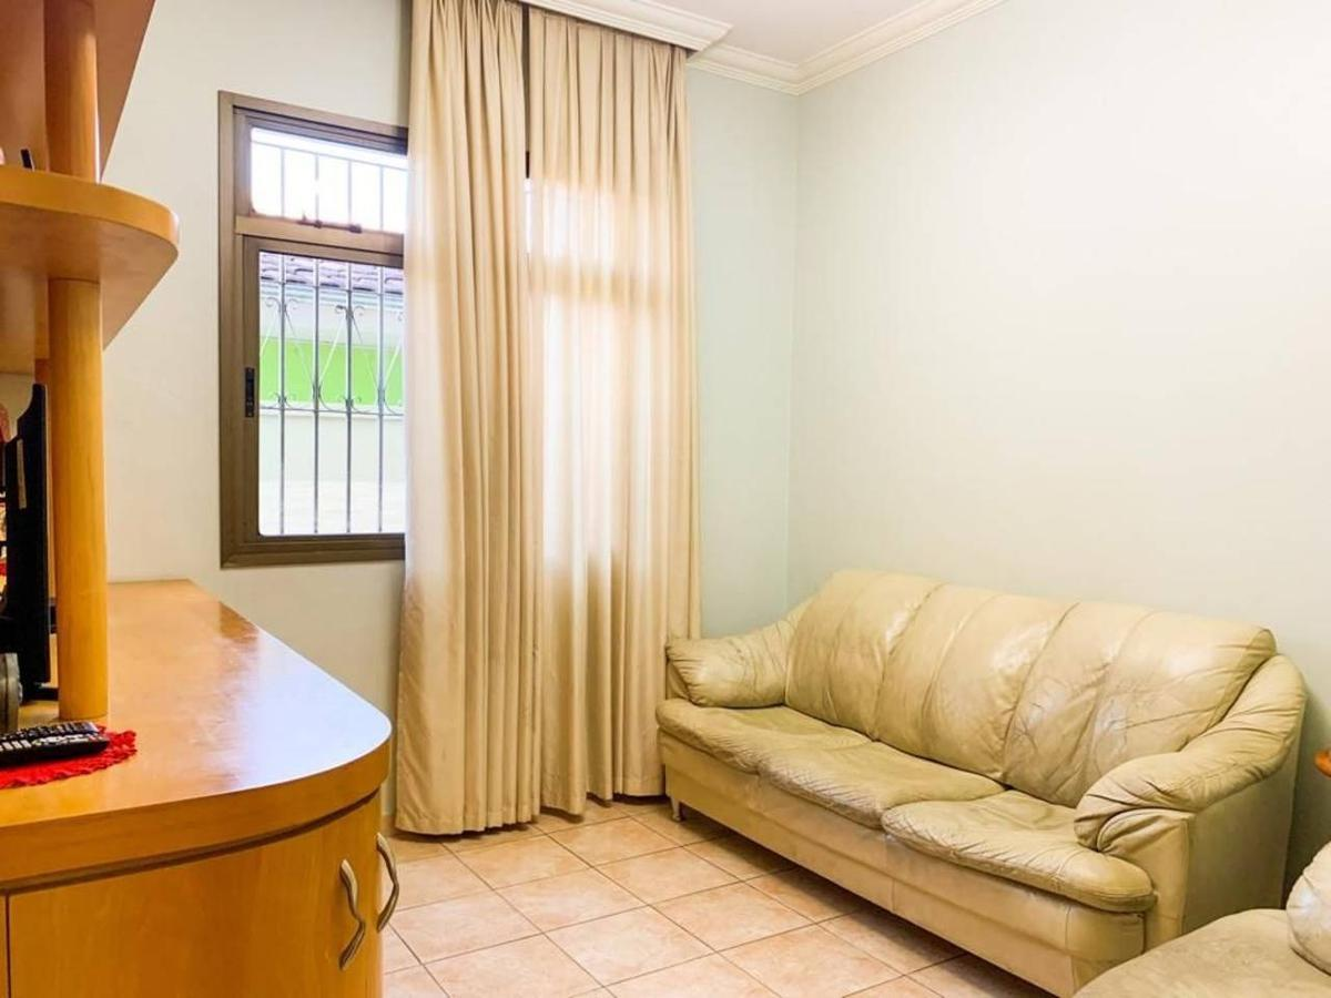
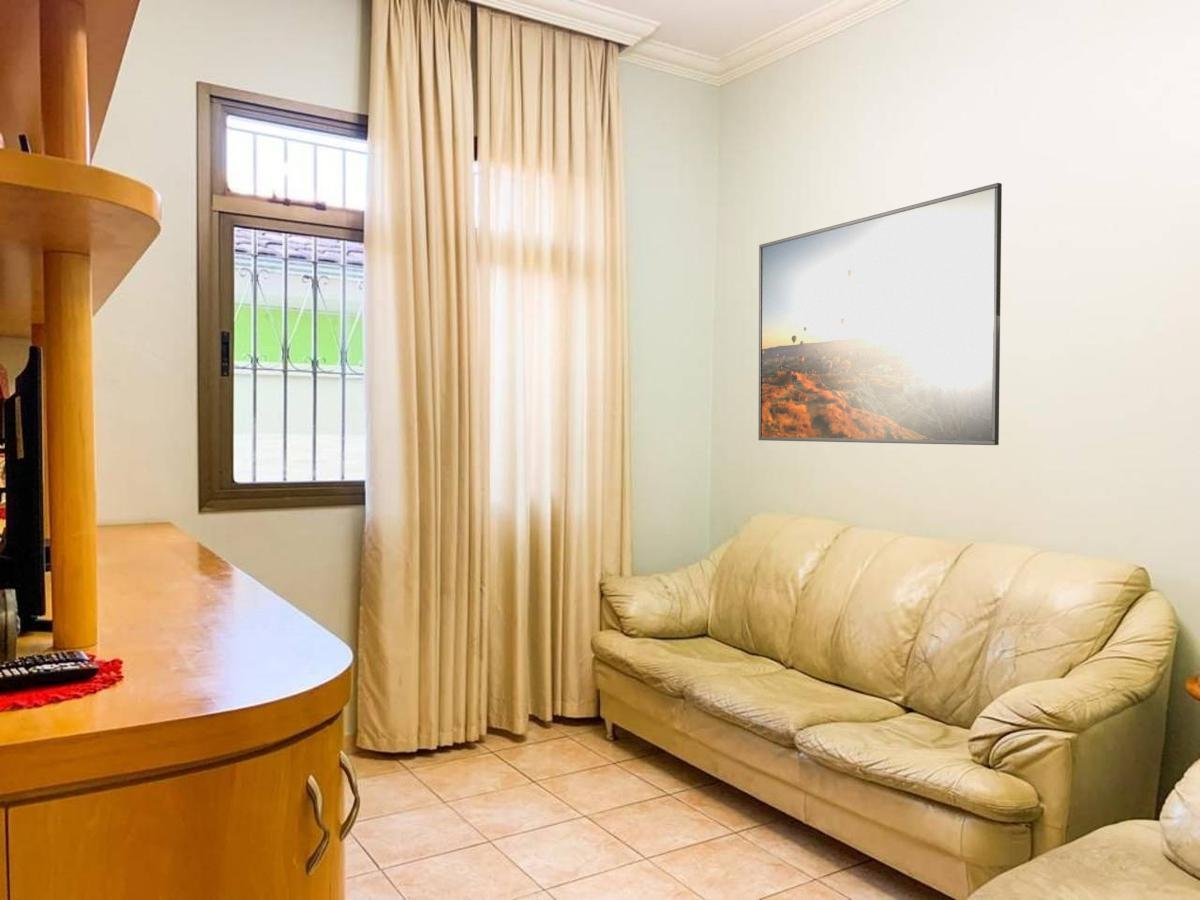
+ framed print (862, 330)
